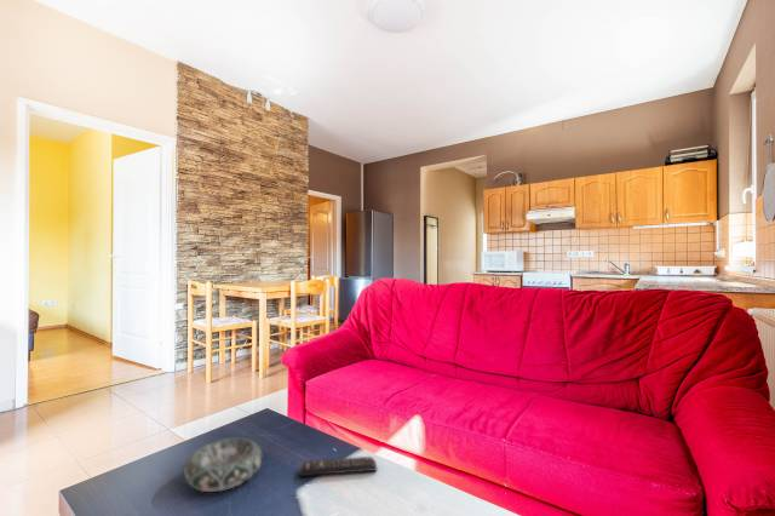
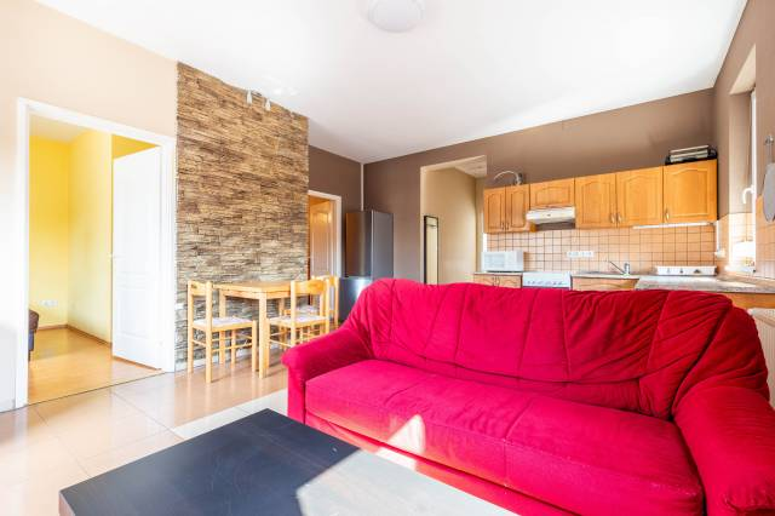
- remote control (338, 466)
- decorative bowl (224, 463)
